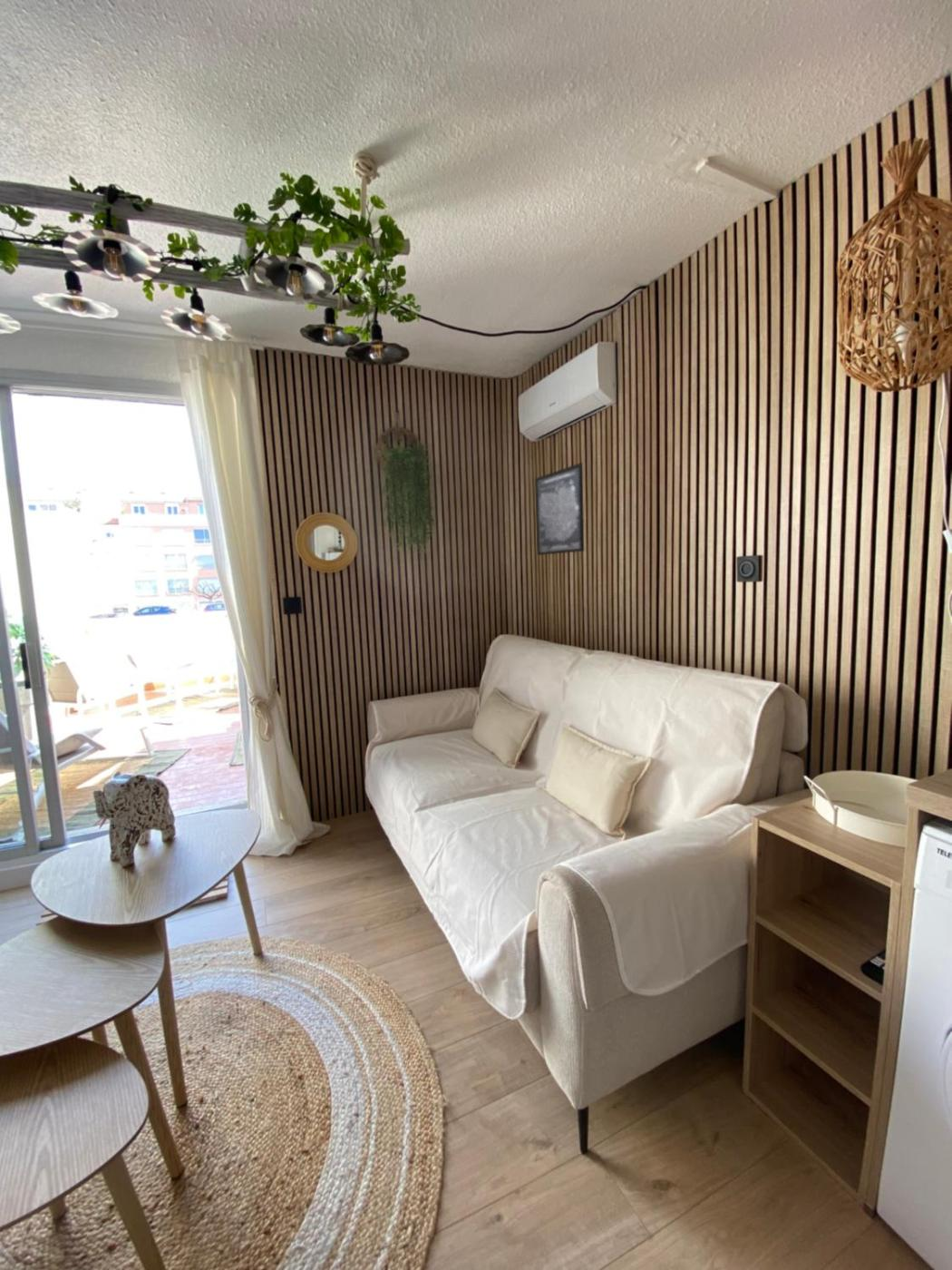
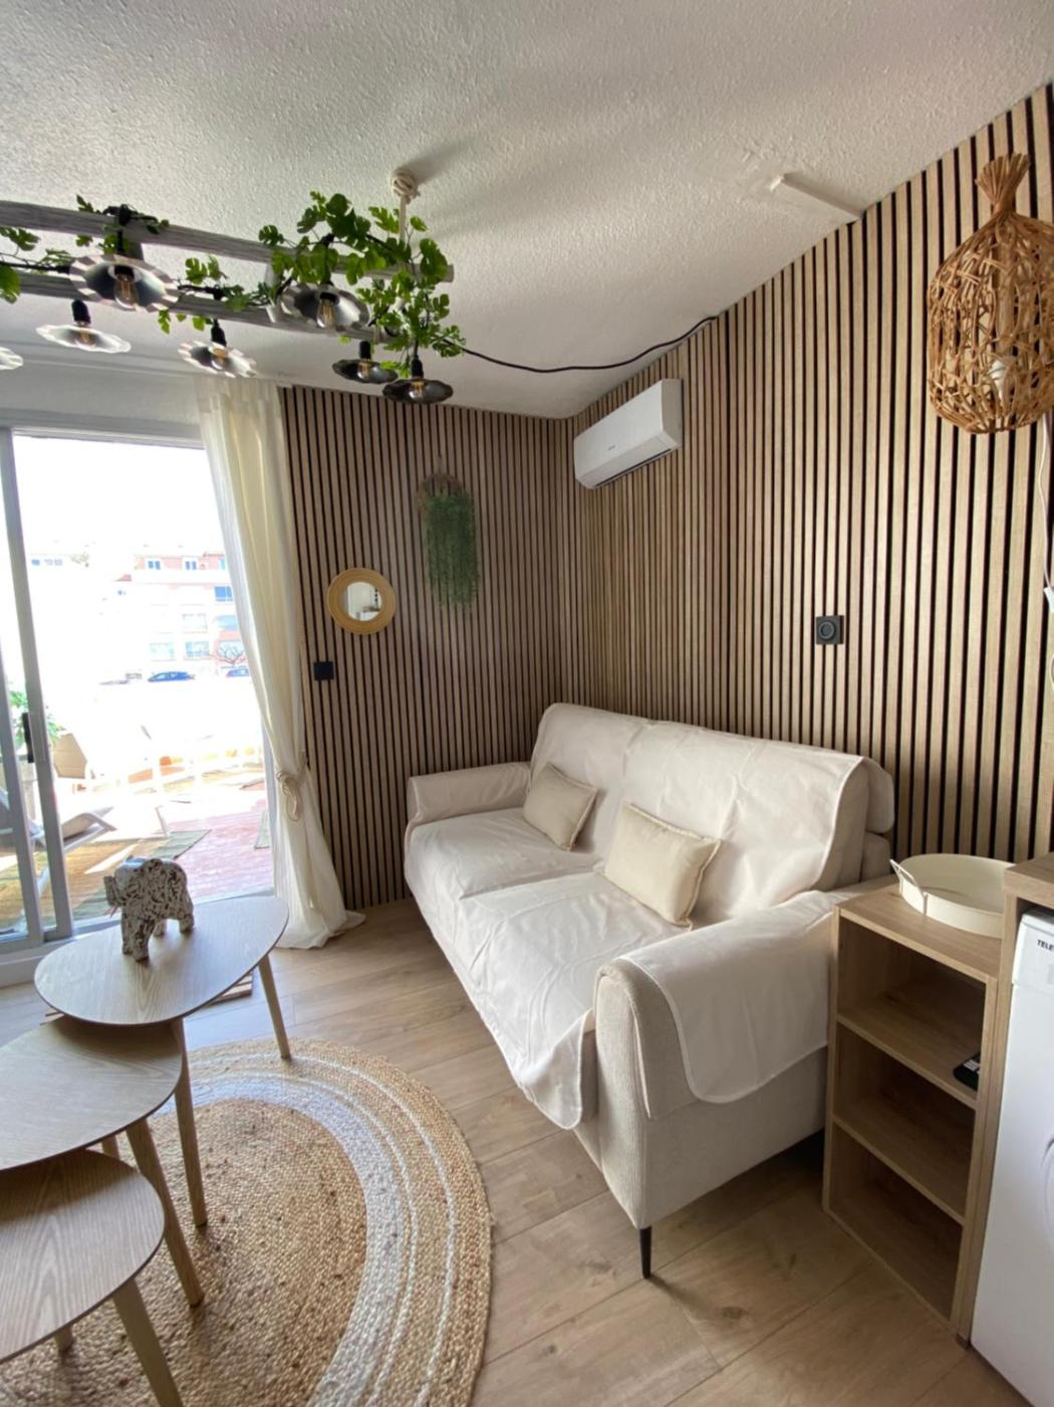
- wall art (558, 513)
